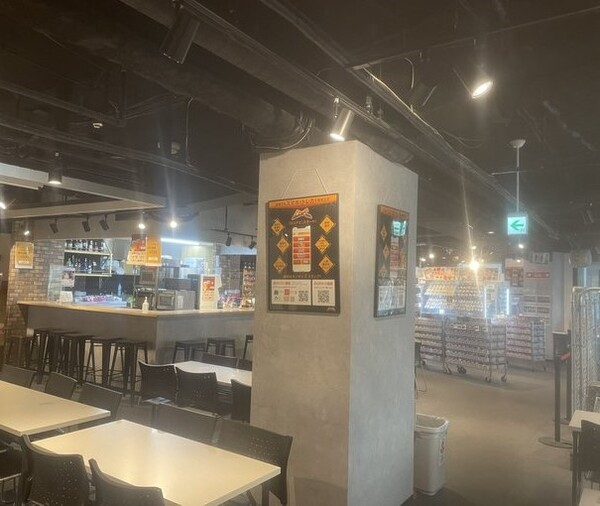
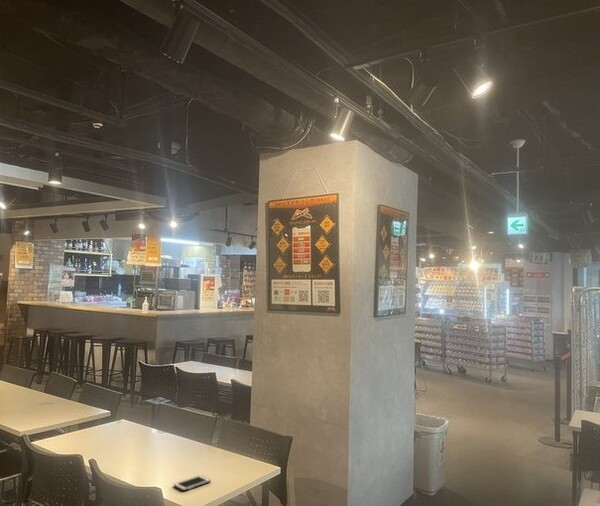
+ cell phone (192, 482)
